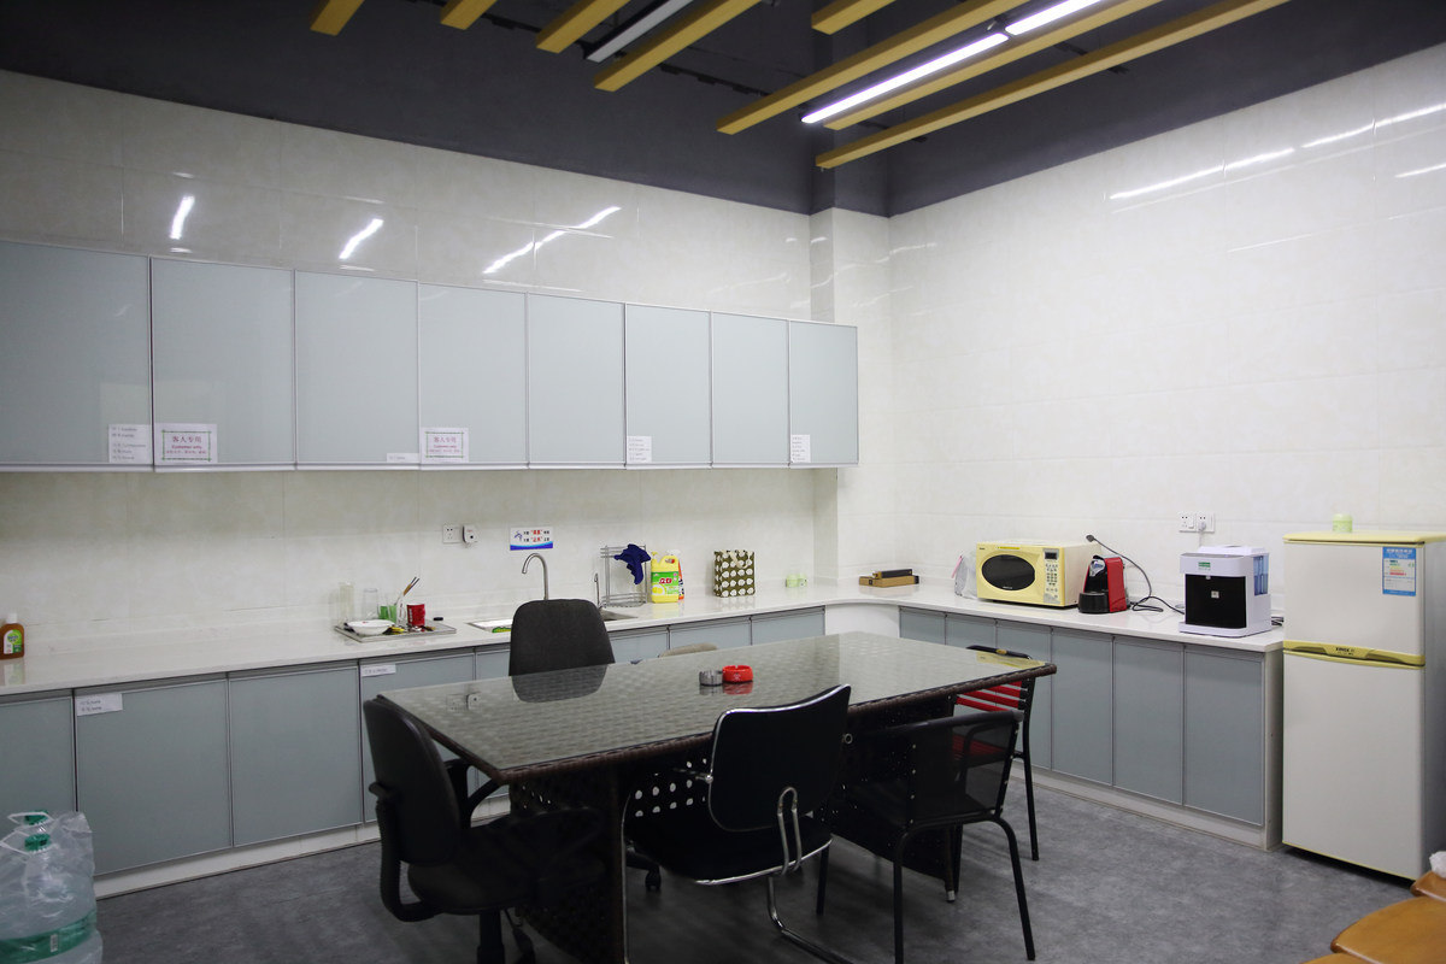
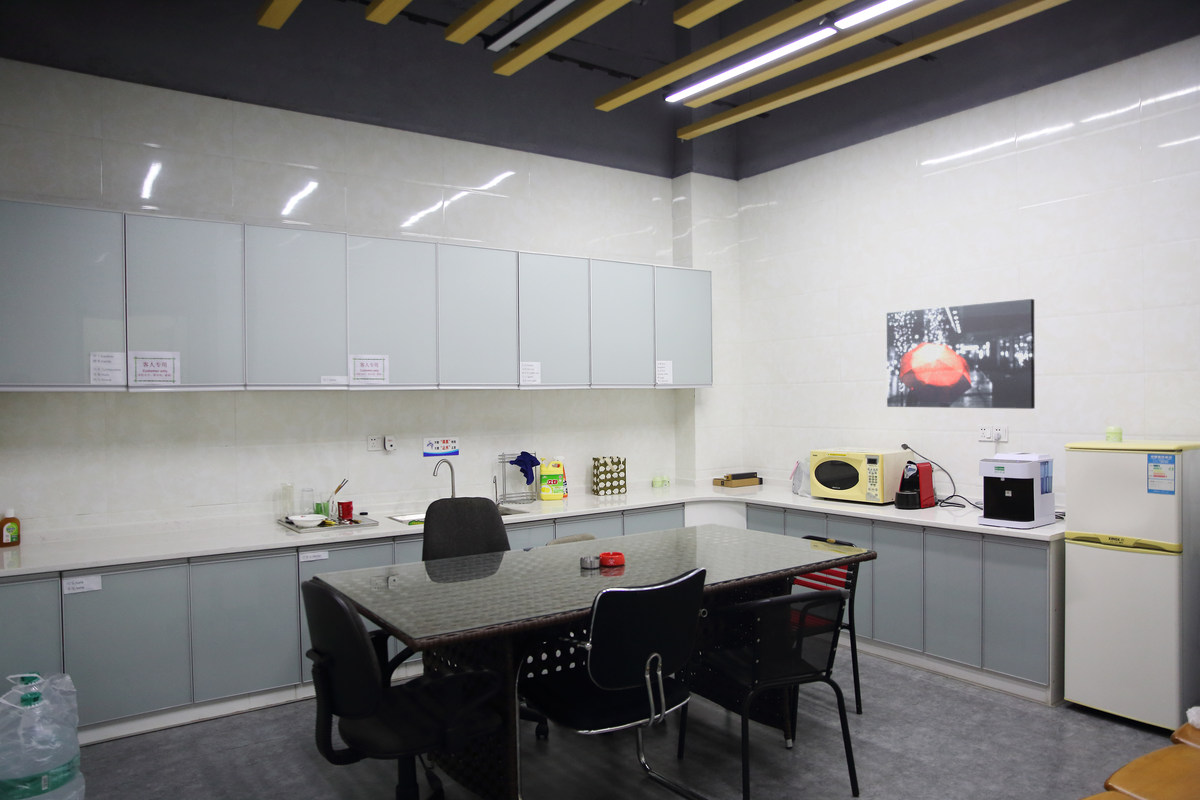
+ wall art (955, 357)
